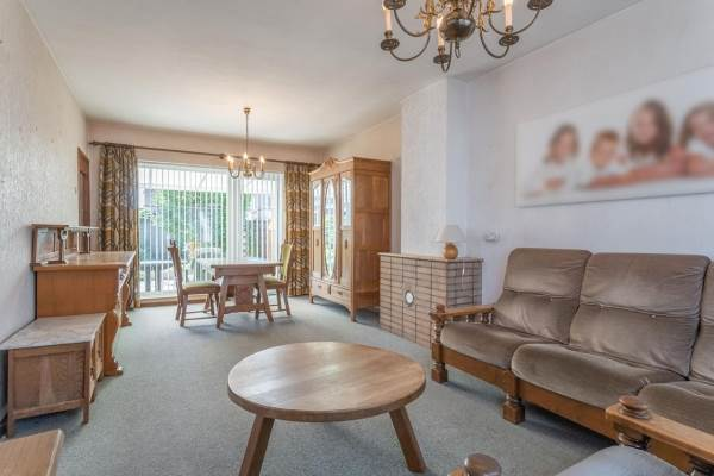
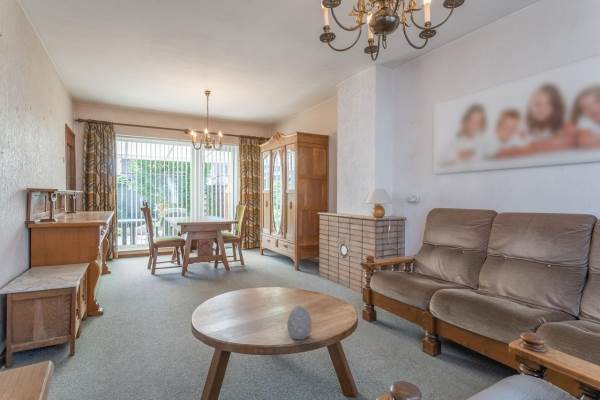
+ decorative egg (299, 321)
